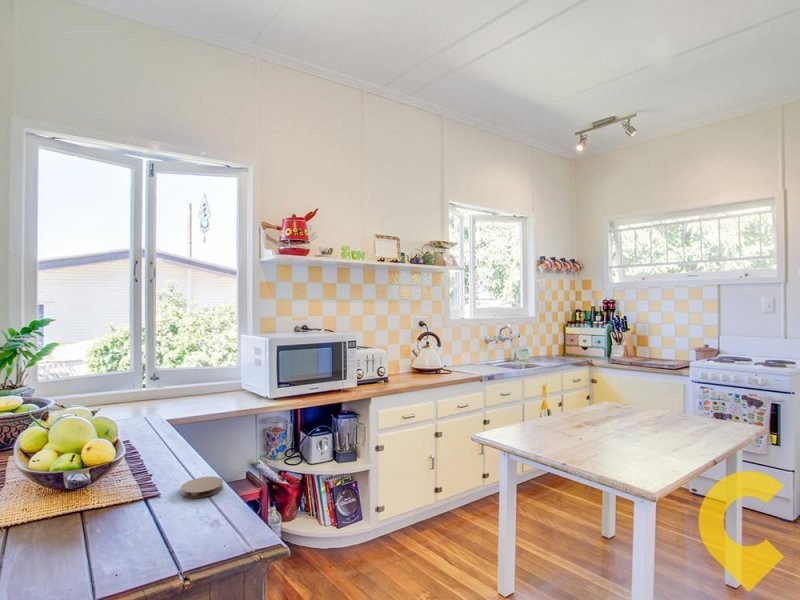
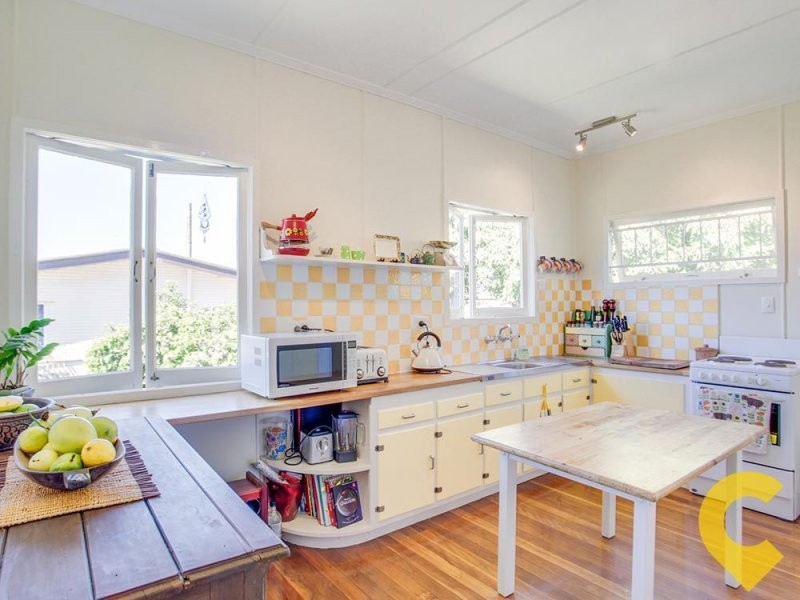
- coaster (202, 486)
